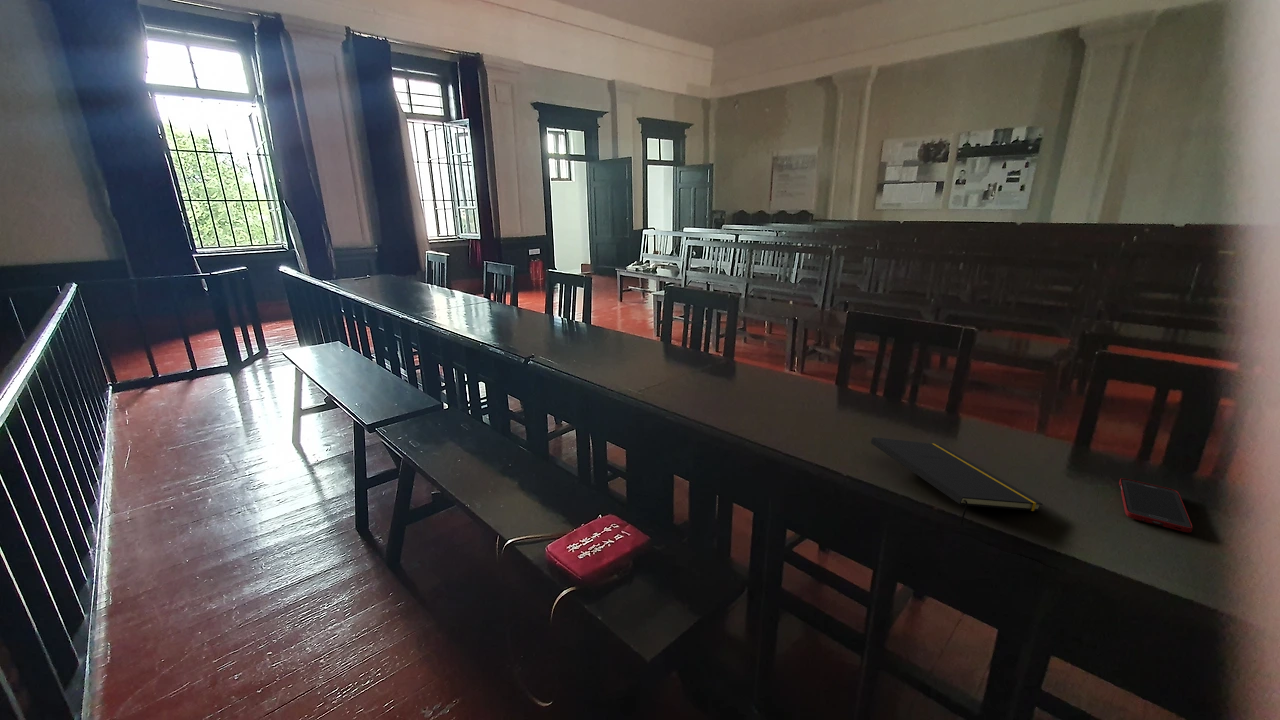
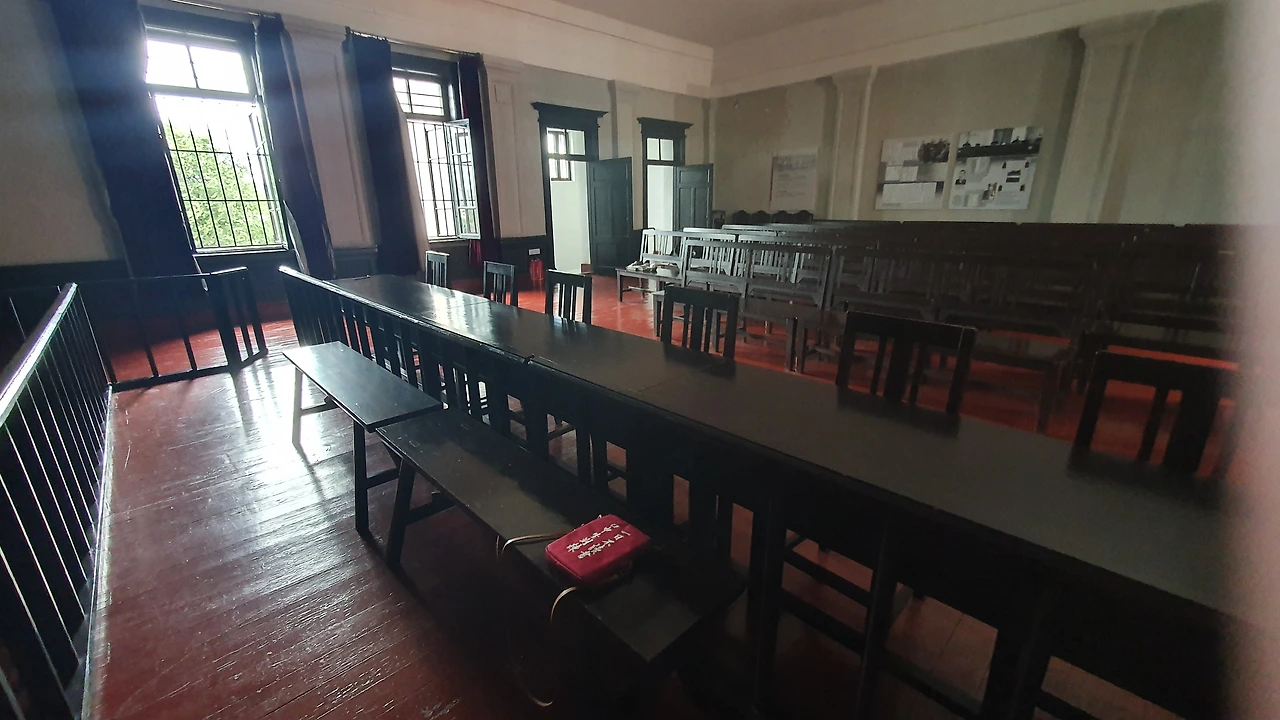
- cell phone (1152, 503)
- notepad (948, 470)
